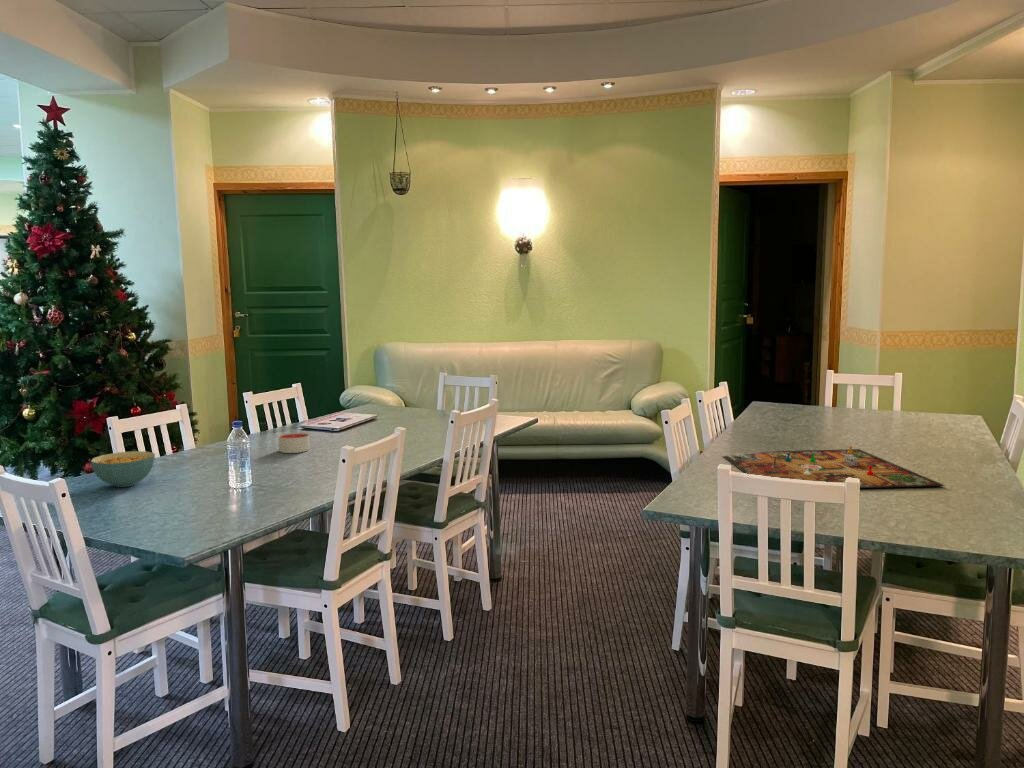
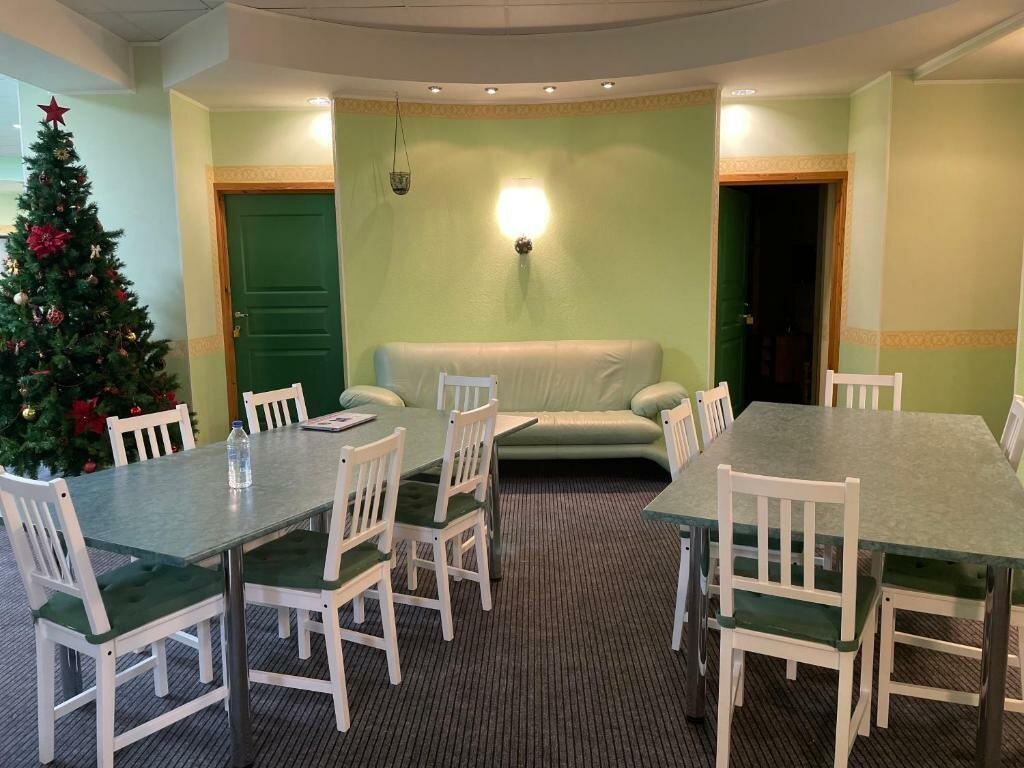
- cereal bowl (124, 471)
- candle (294, 442)
- gameboard (819, 462)
